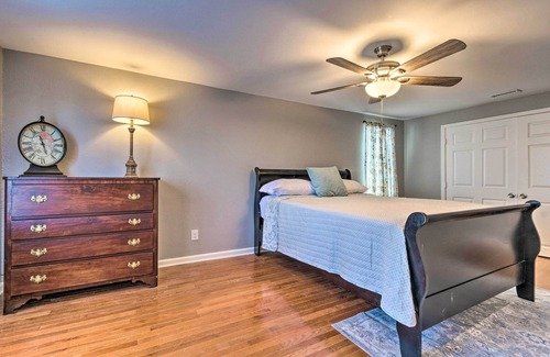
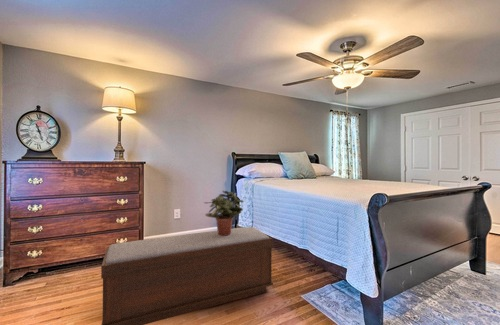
+ bench (194, 267)
+ potted plant (223, 212)
